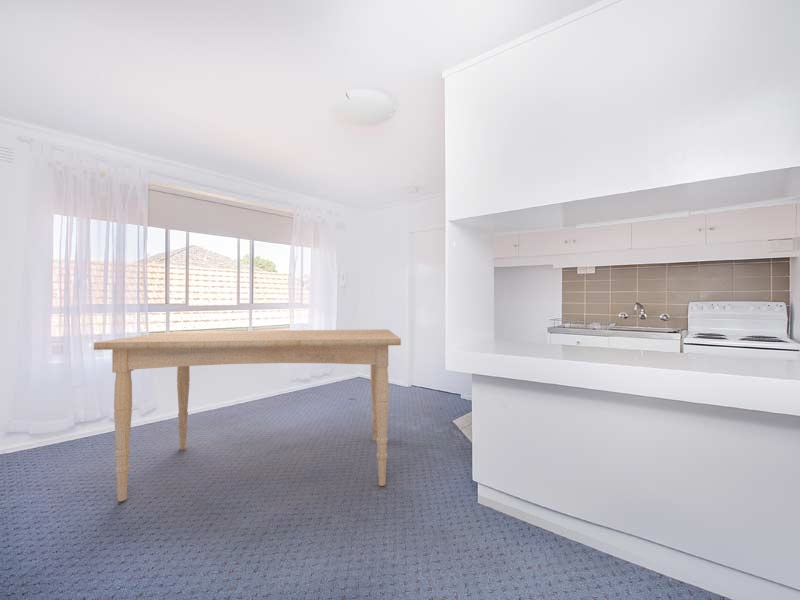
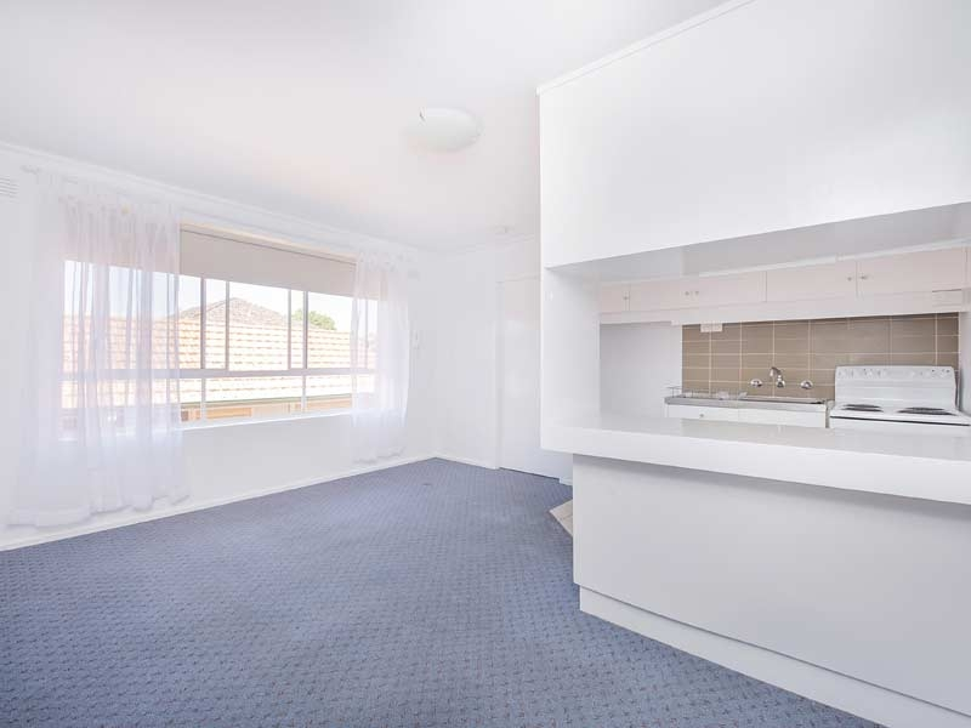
- dining table (271, 362)
